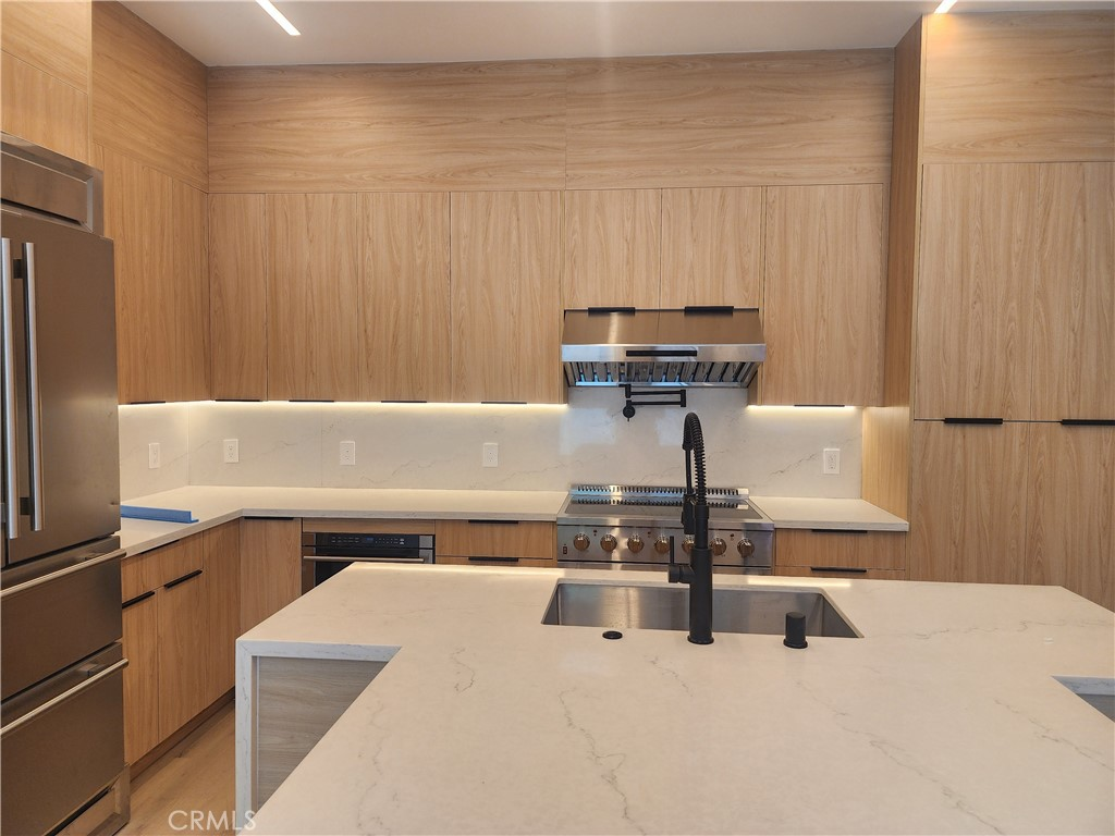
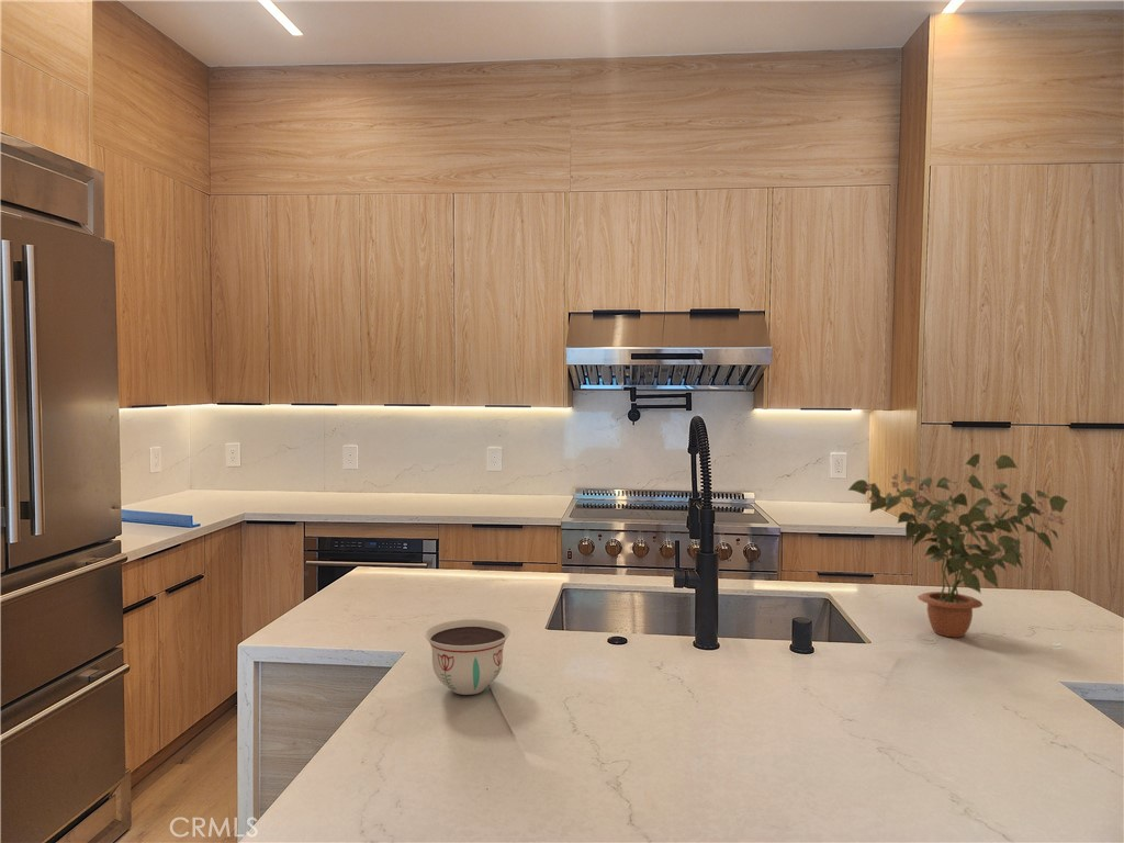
+ bowl (468, 660)
+ potted plant (954, 542)
